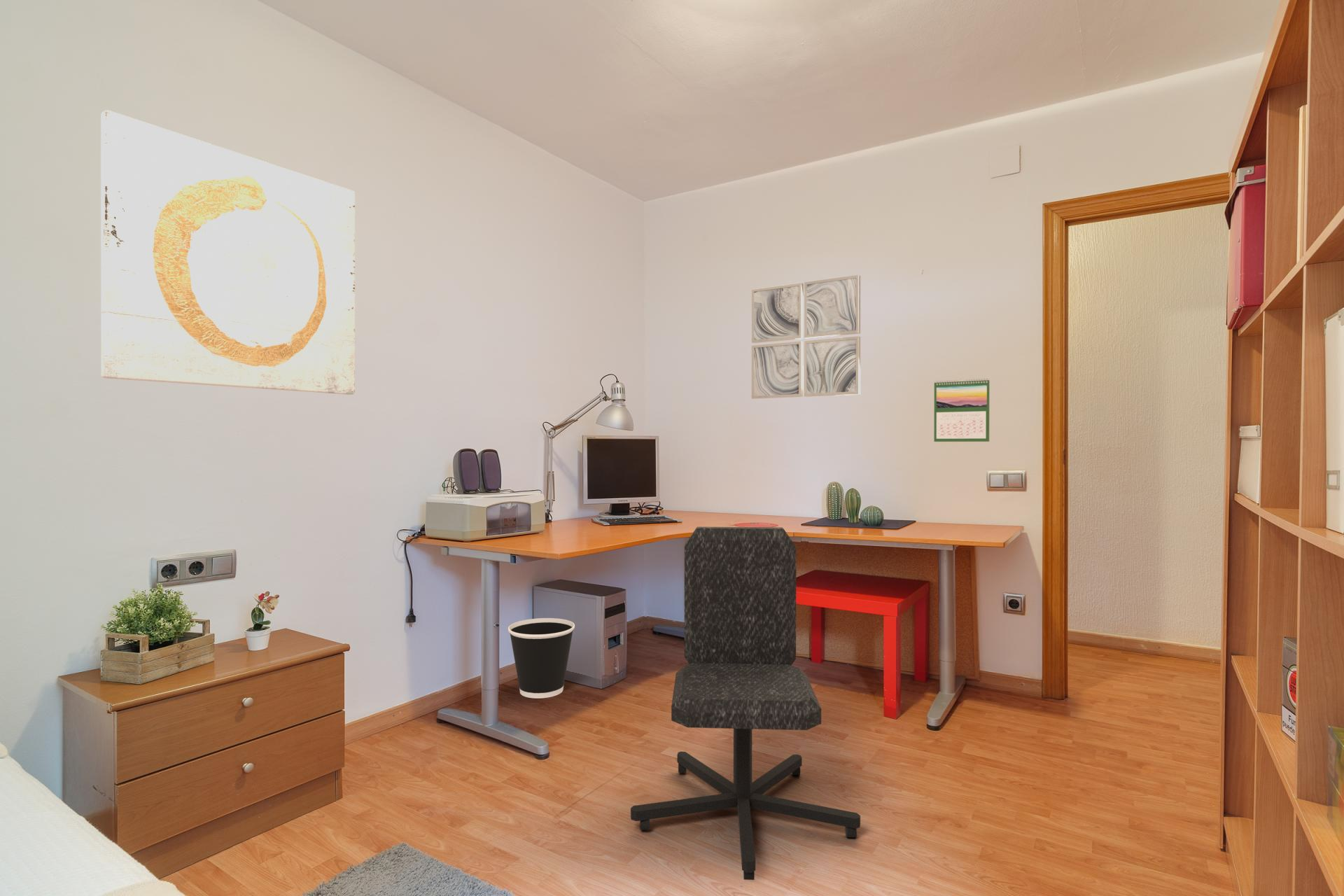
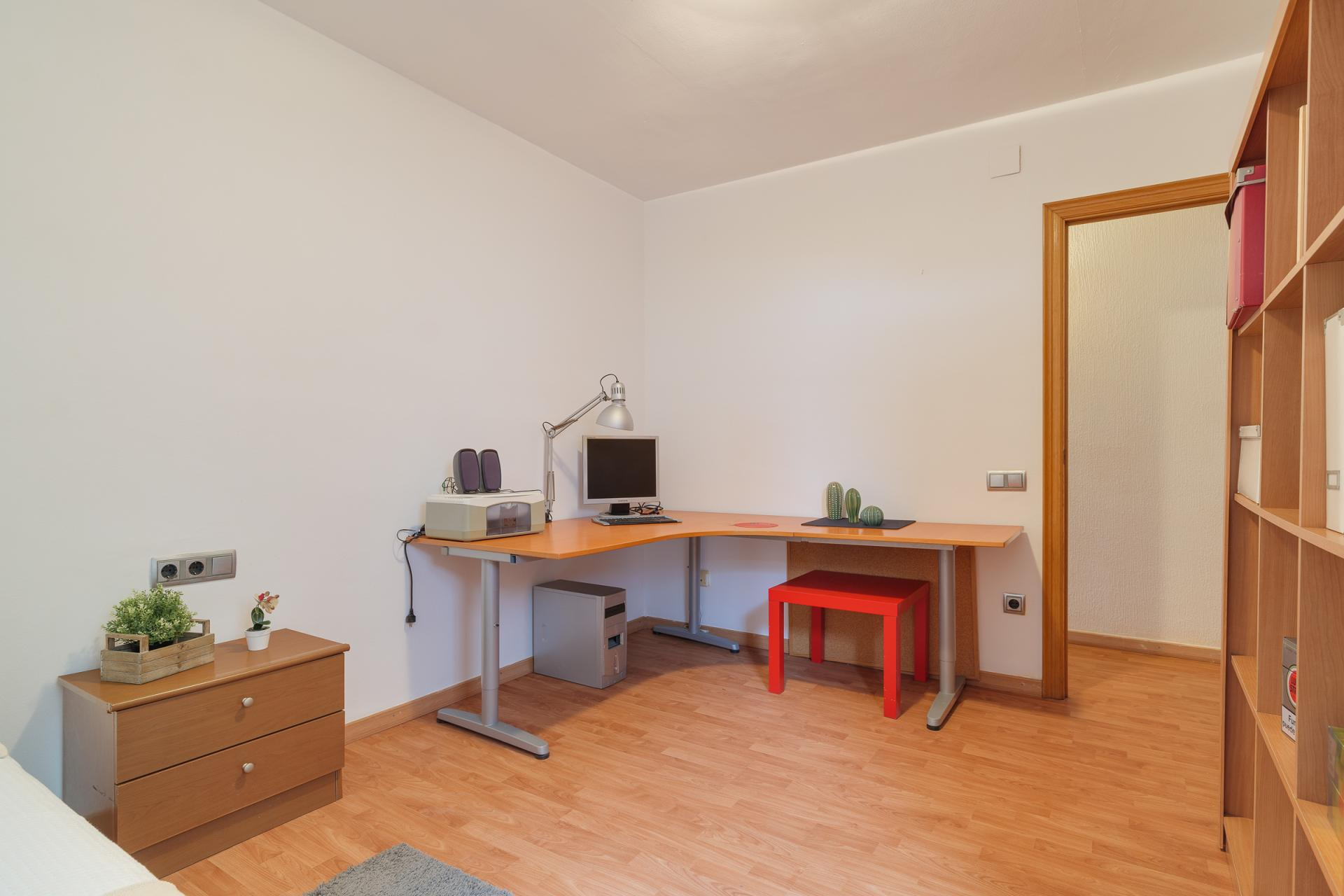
- calendar (961, 410)
- wall art (244, 272)
- chair (743, 679)
- wall art (803, 338)
- wastebasket (541, 658)
